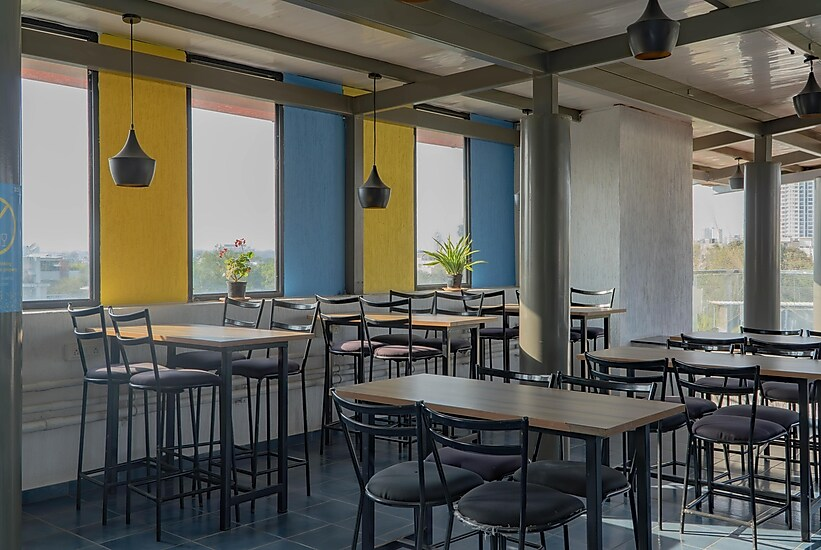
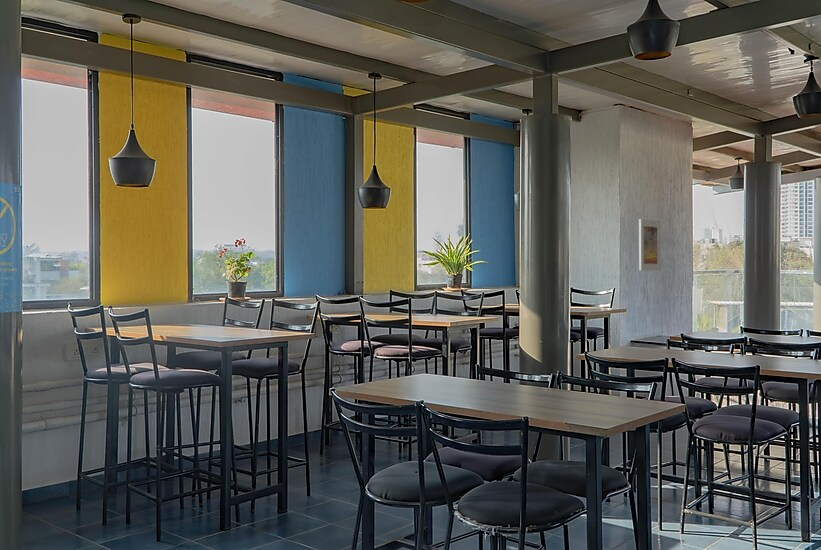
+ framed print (650, 245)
